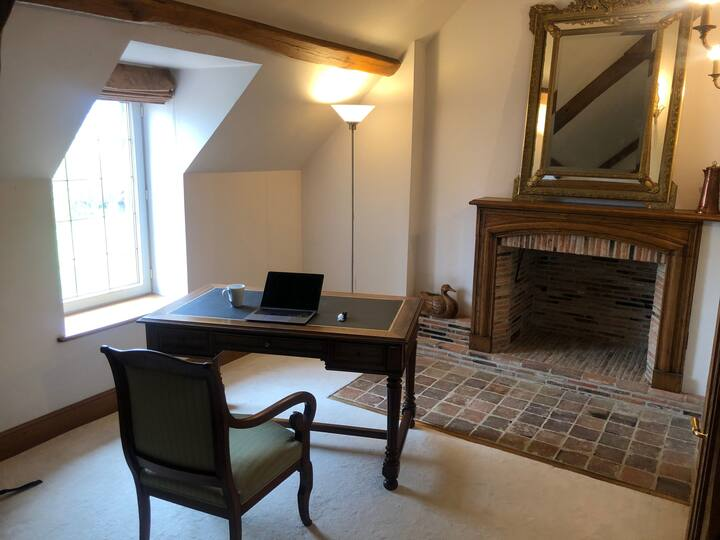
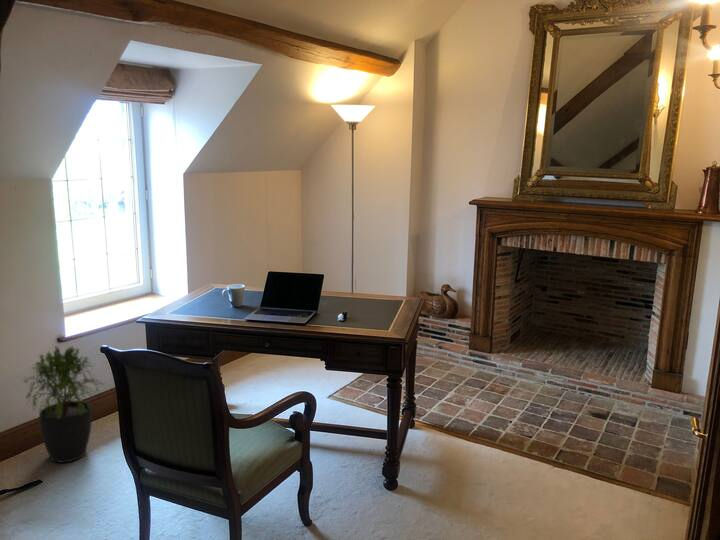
+ potted plant (60, 401)
